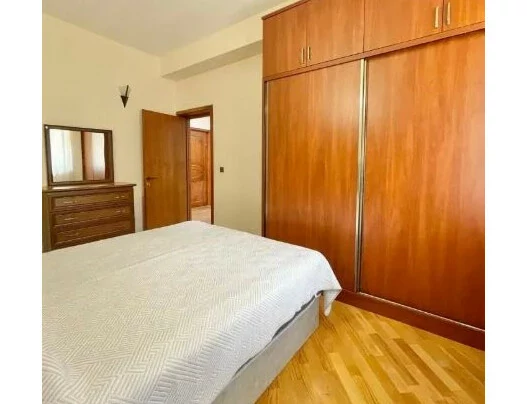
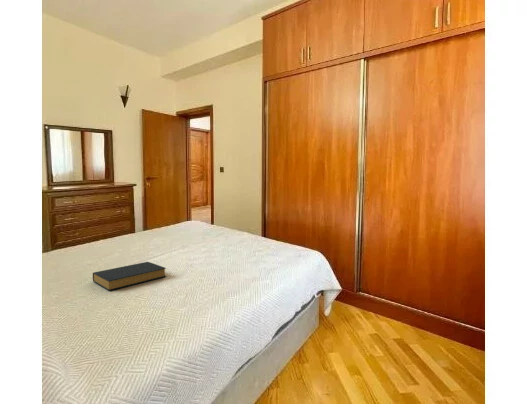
+ hardback book (130, 274)
